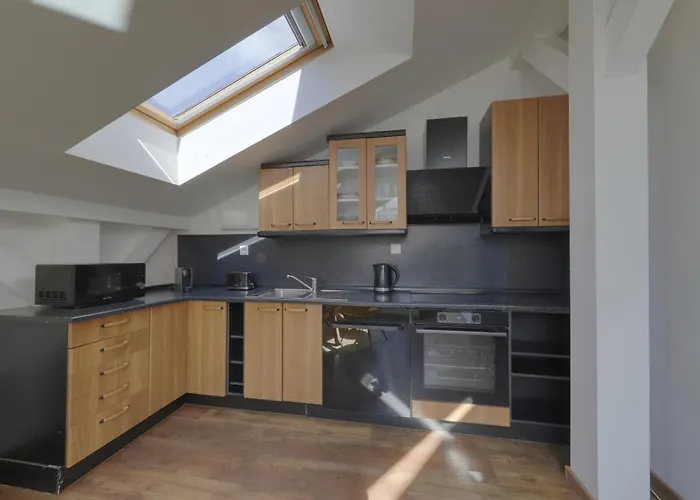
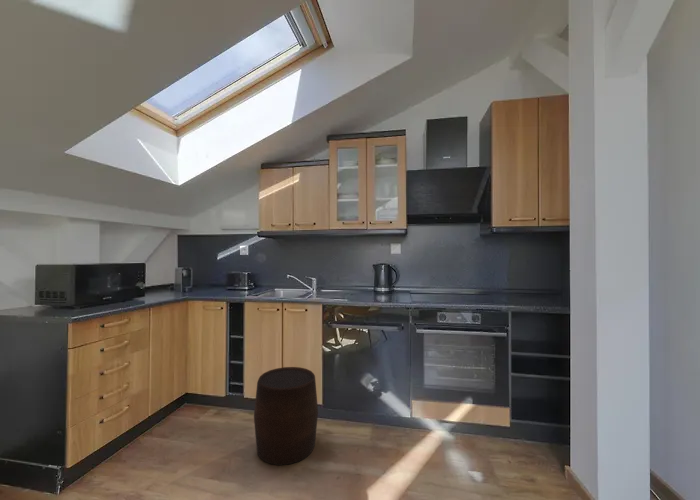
+ stool (286, 411)
